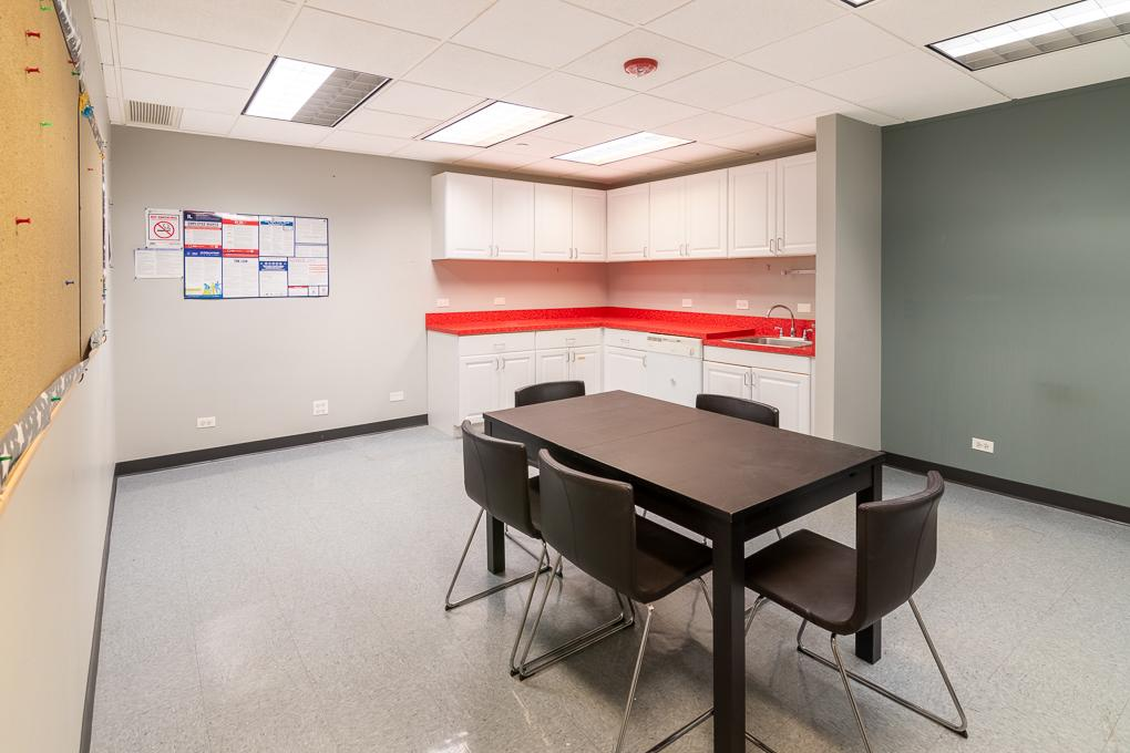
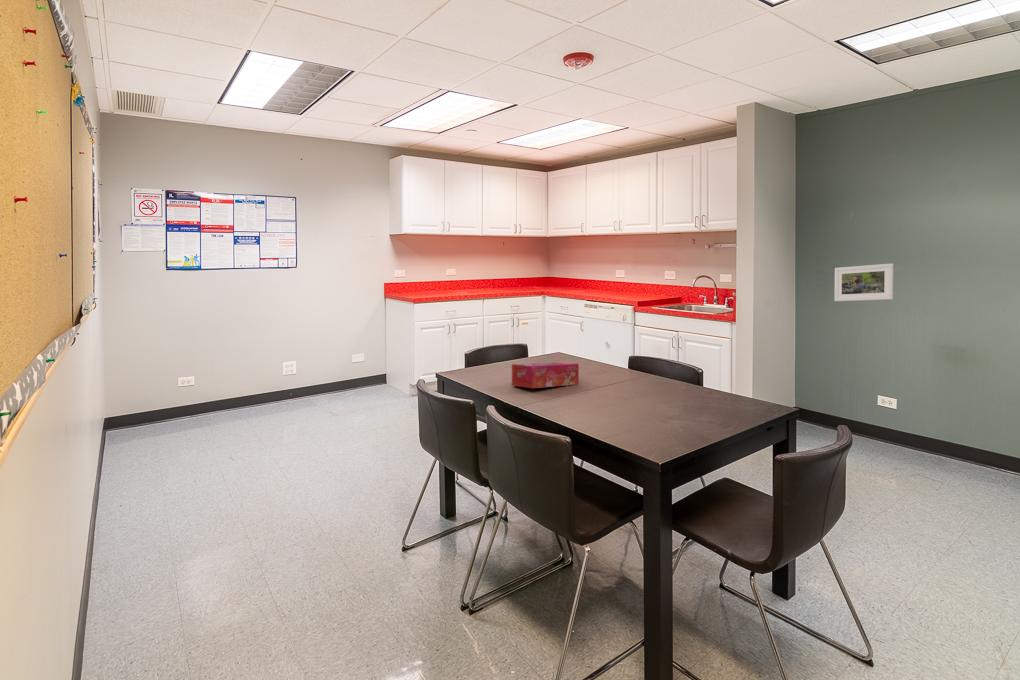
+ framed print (862, 283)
+ tissue box (545, 374)
